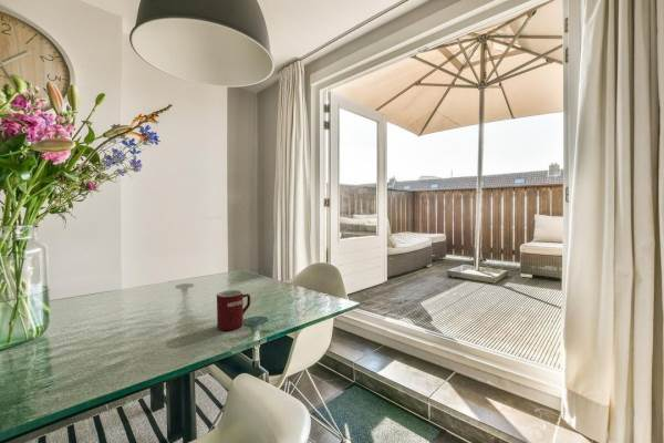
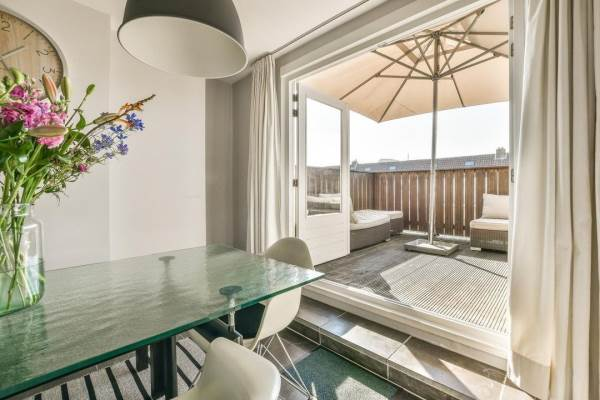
- mug (235, 308)
